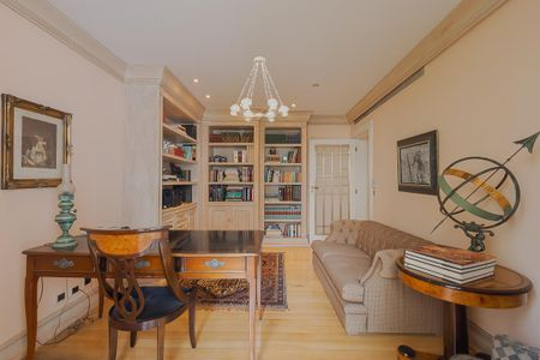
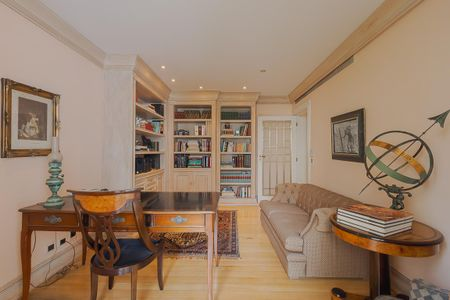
- chandelier (265, 89)
